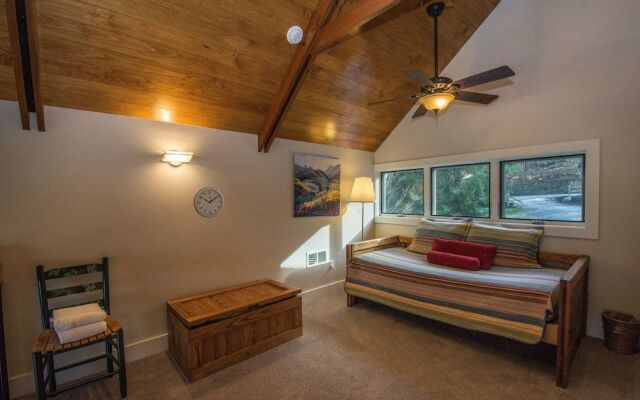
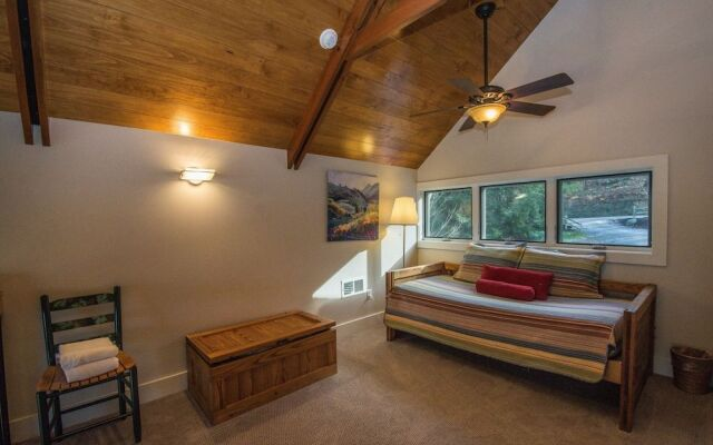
- wall clock (209, 202)
